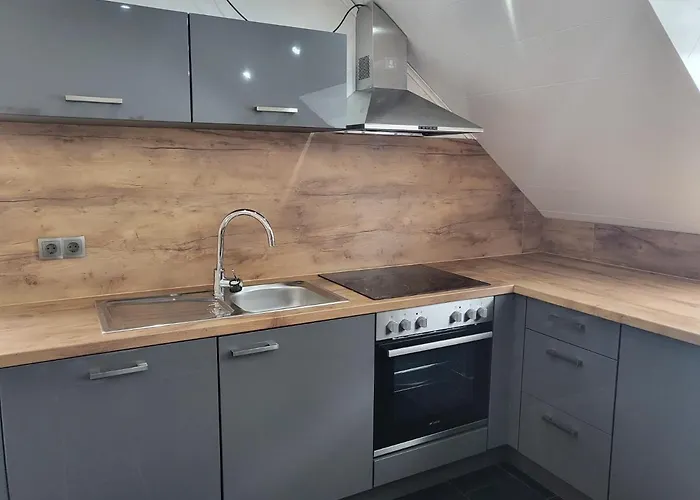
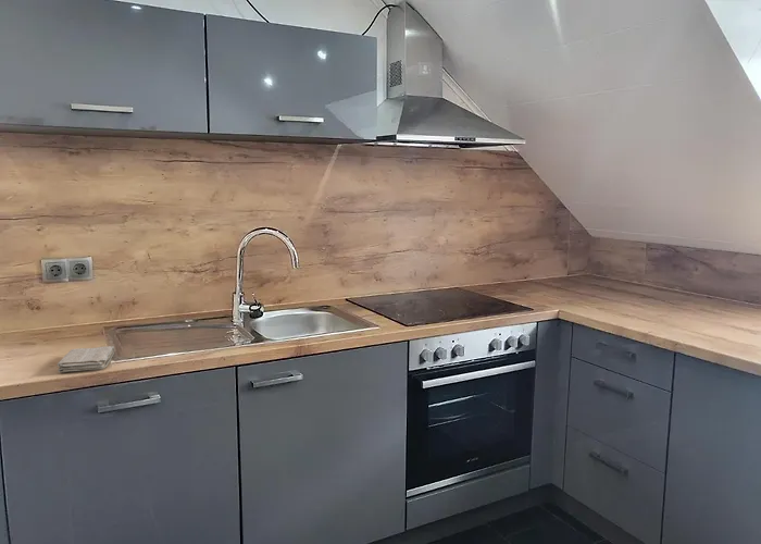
+ washcloth (87, 357)
